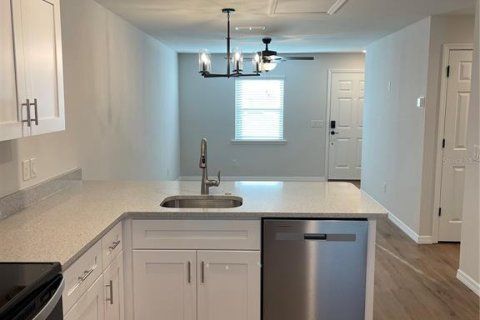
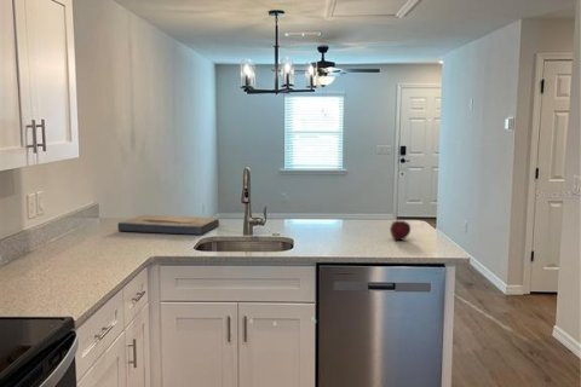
+ fish fossil (169, 224)
+ fruit (399, 230)
